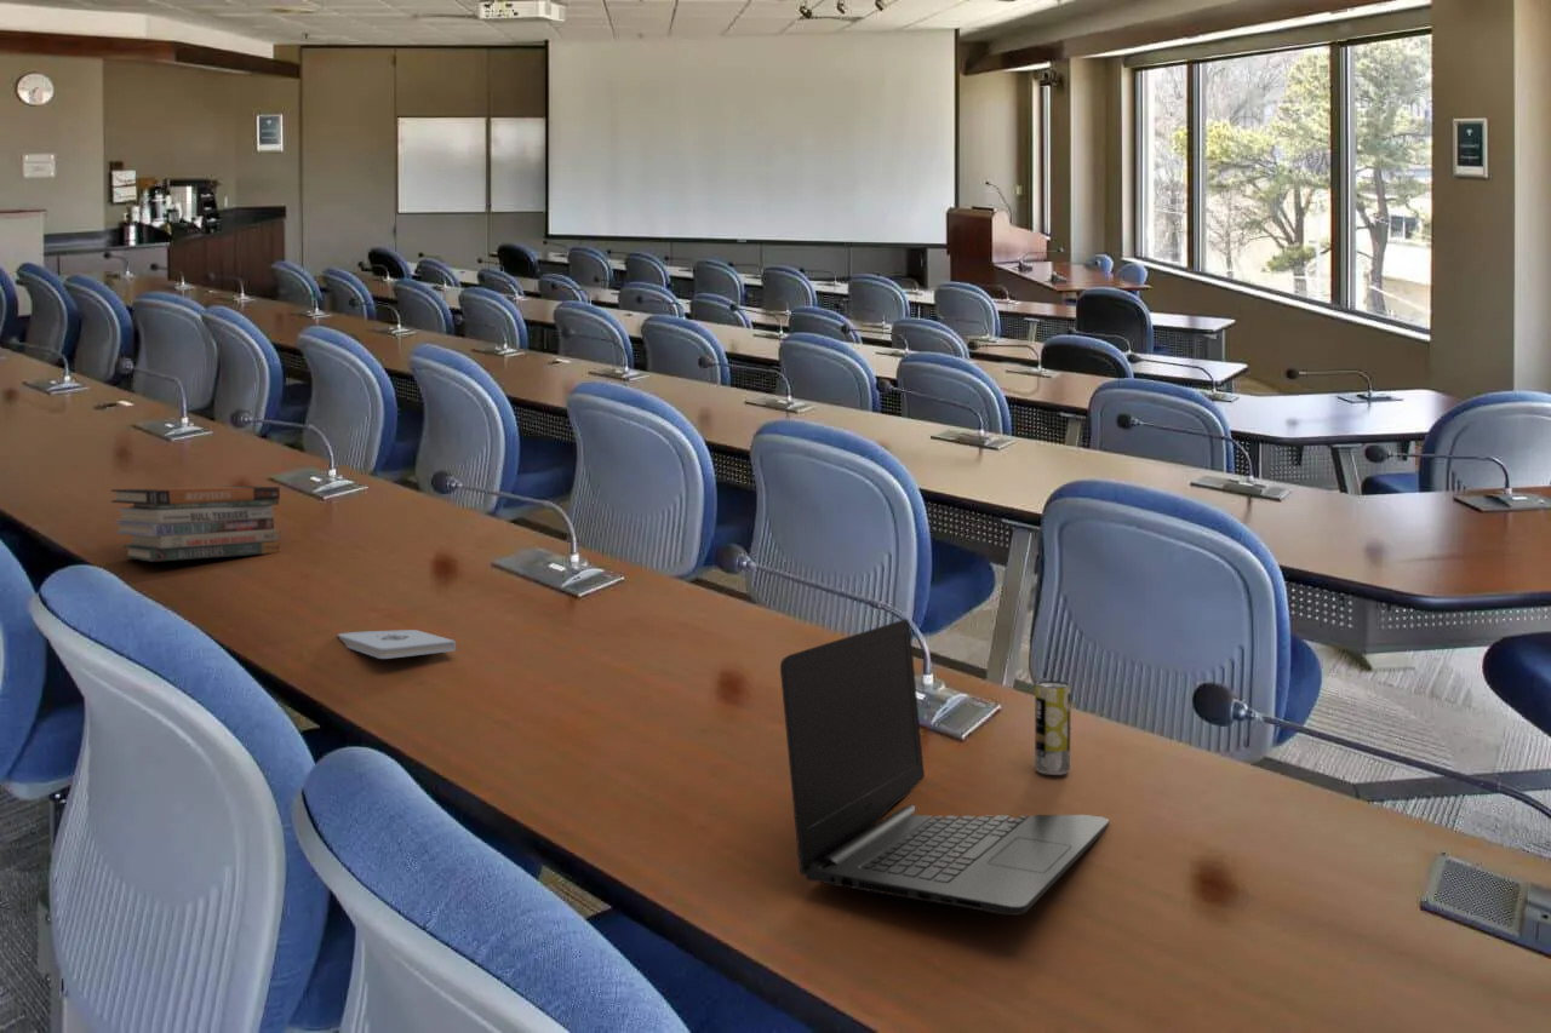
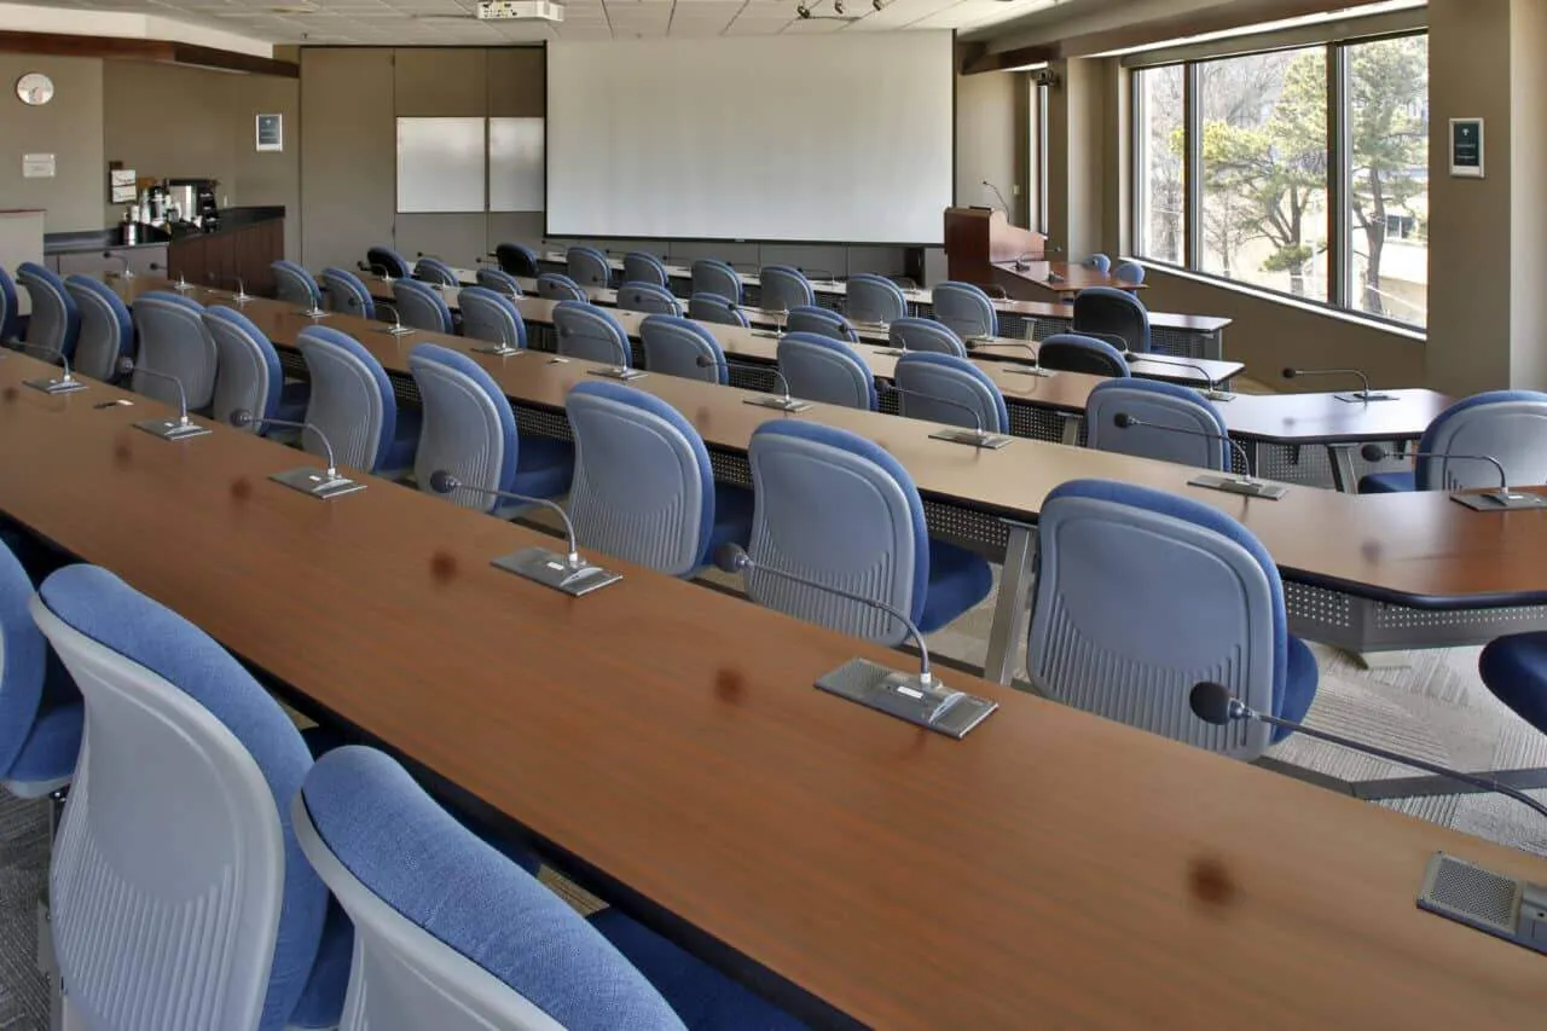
- notepad (394, 642)
- laptop (921, 748)
- beverage can (1052, 727)
- book stack (198, 521)
